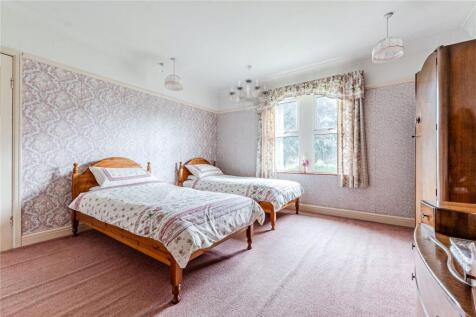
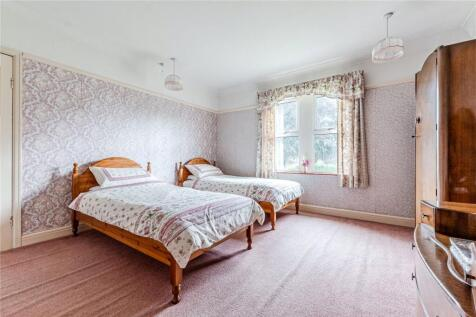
- chandelier (248, 89)
